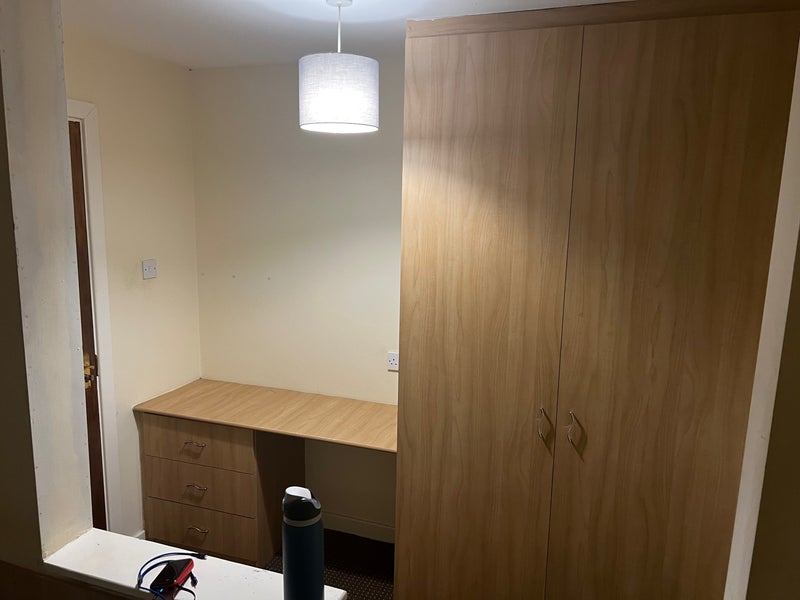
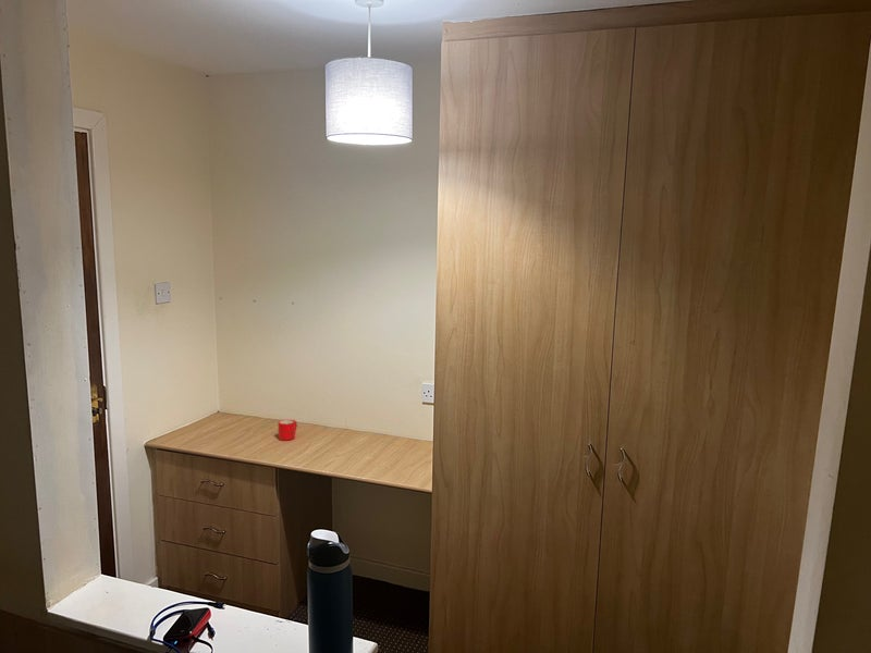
+ mug (289, 428)
